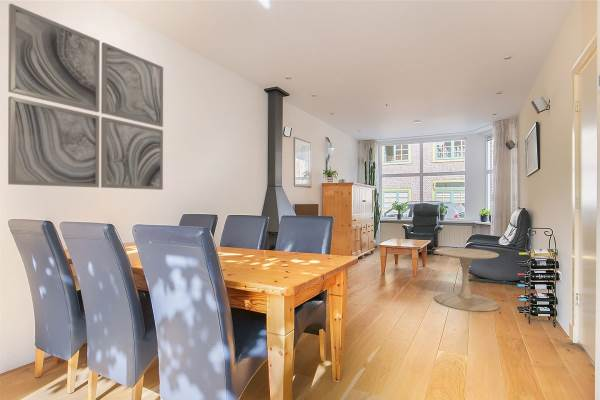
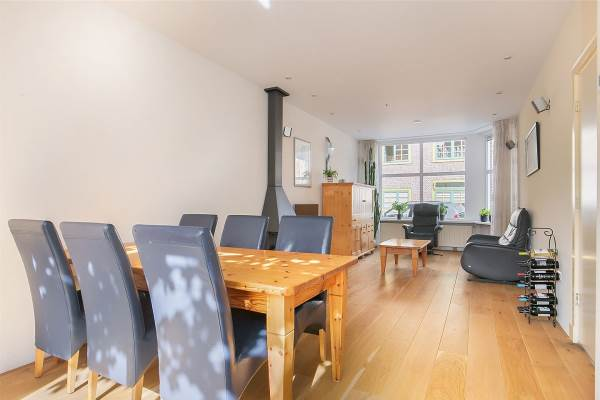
- side table (465, 277)
- wall art (102, 113)
